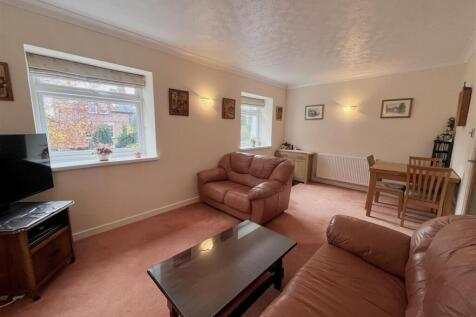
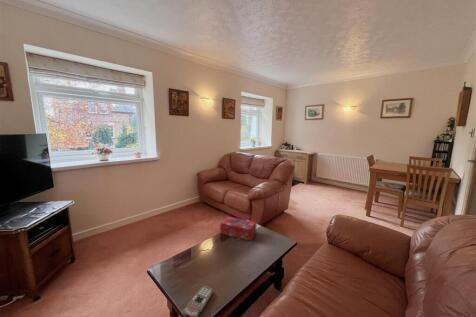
+ tissue box (238, 227)
+ remote control (199, 300)
